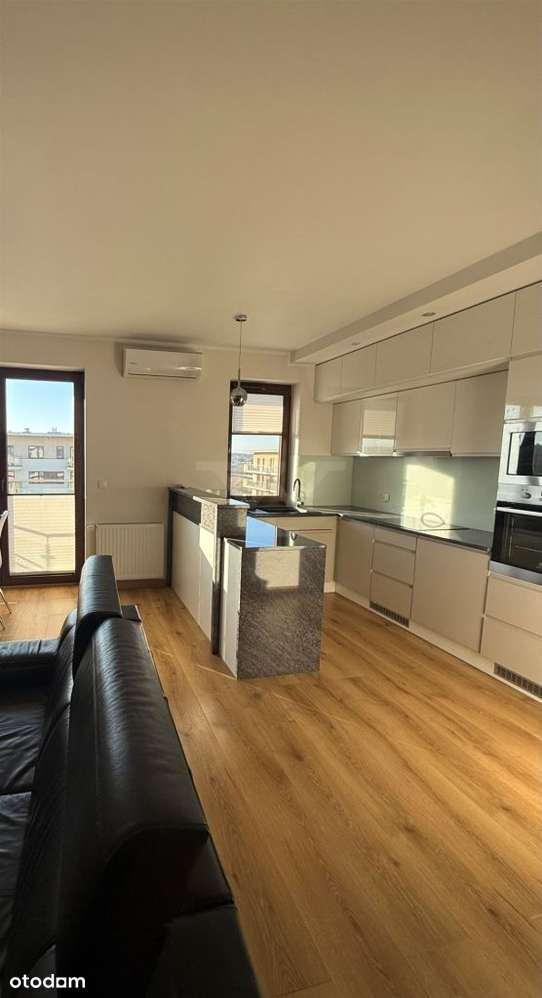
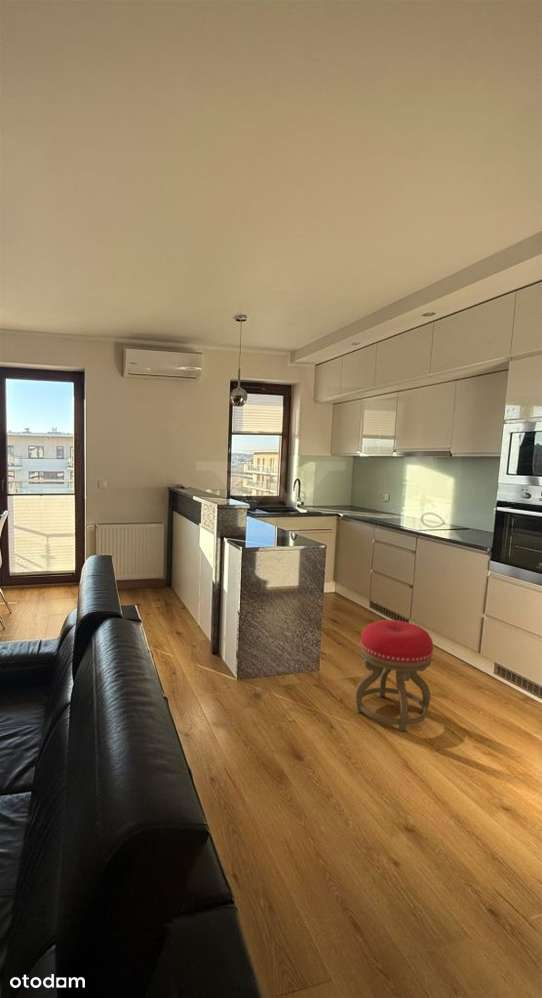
+ stool (394, 670)
